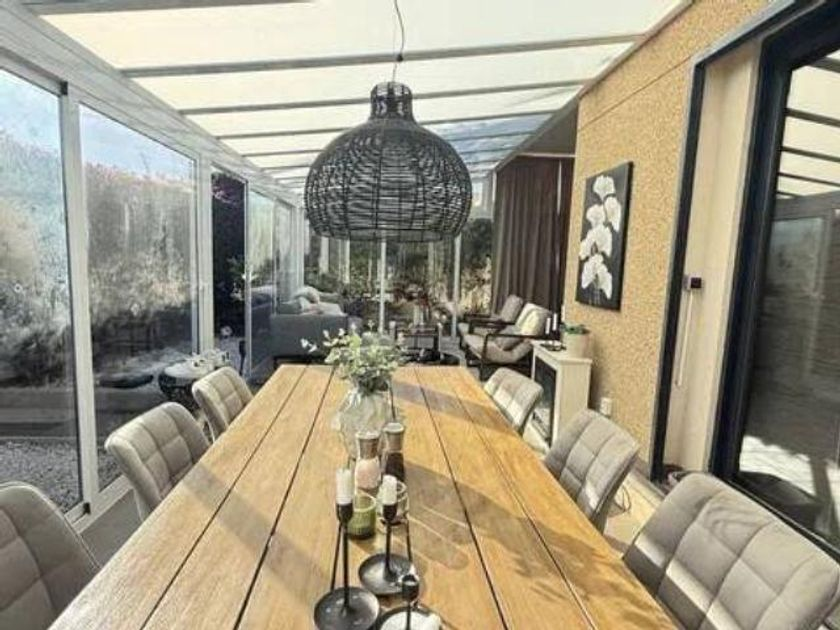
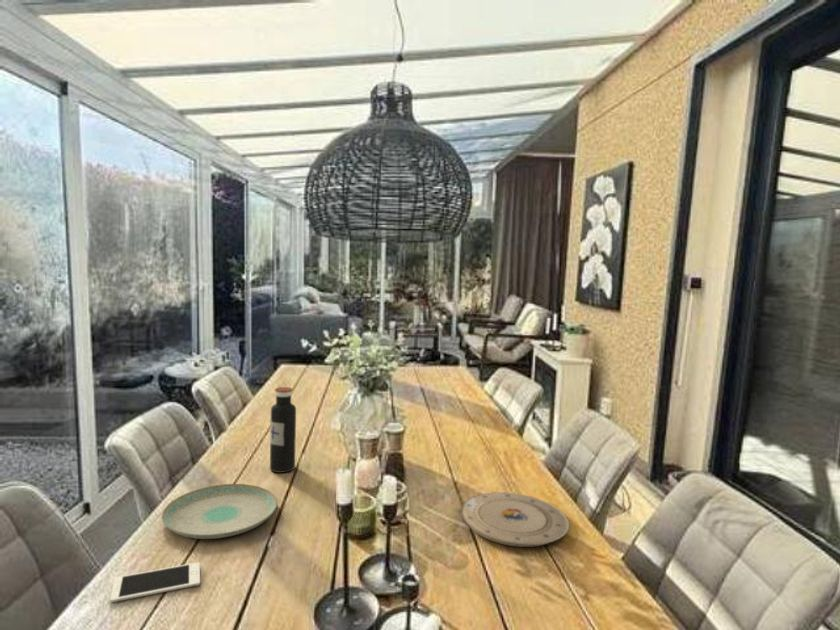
+ plate (513, 518)
+ water bottle (283, 428)
+ cell phone (157, 581)
+ plate (221, 510)
